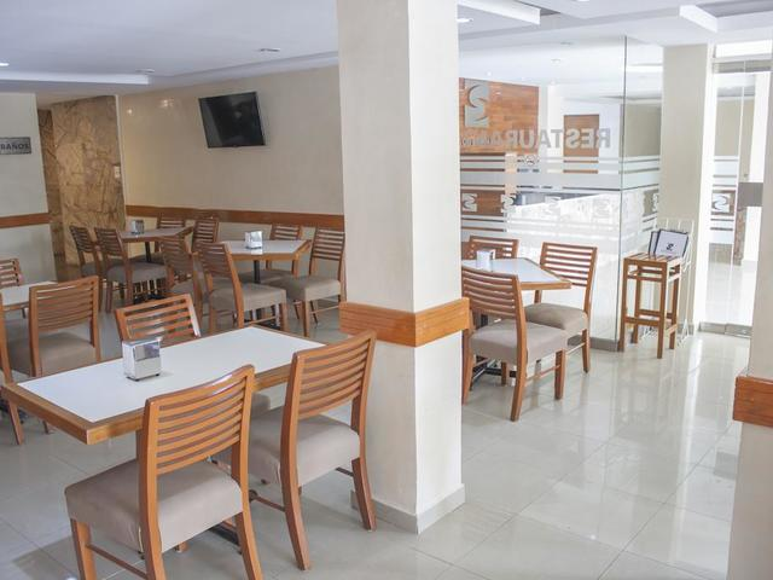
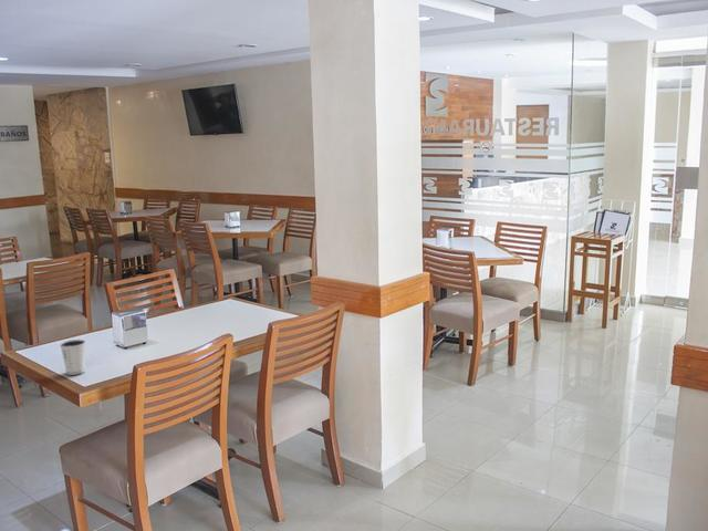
+ dixie cup (74, 357)
